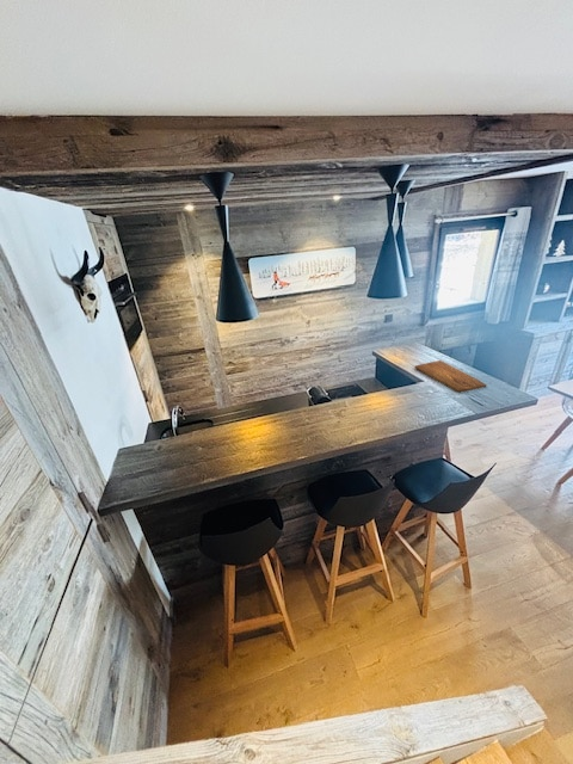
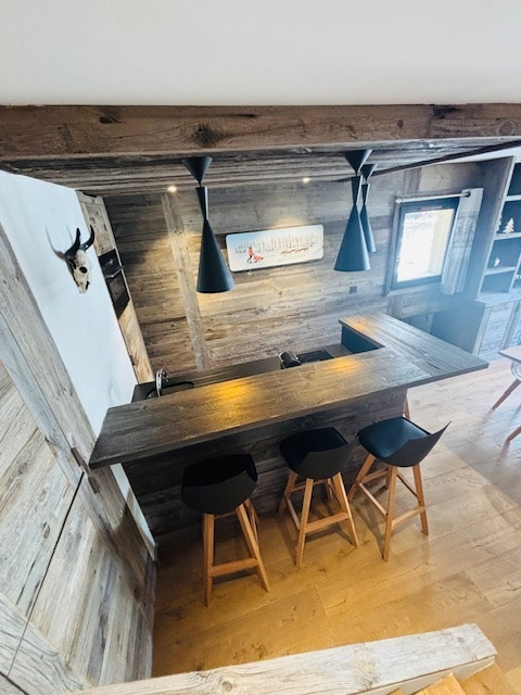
- cutting board (448, 375)
